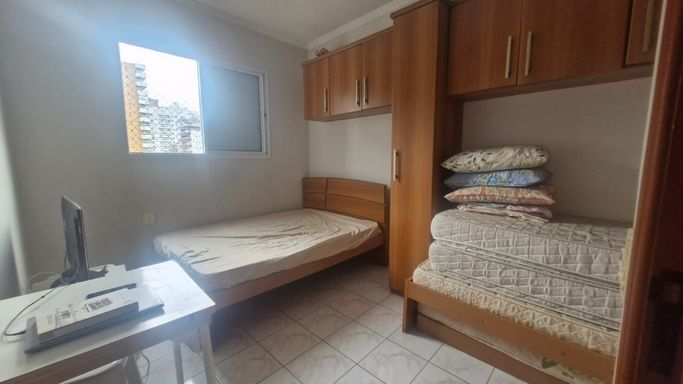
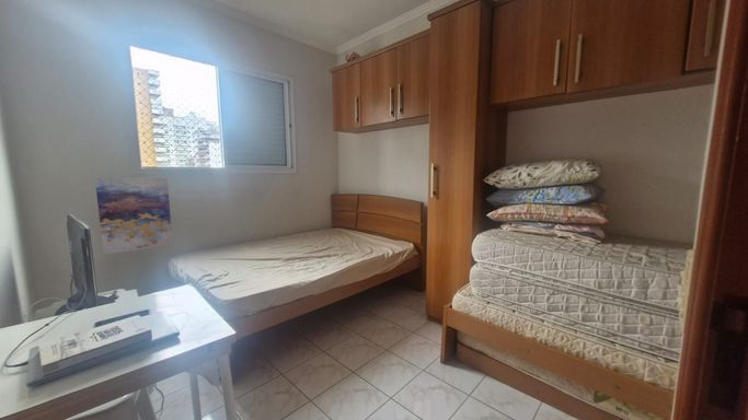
+ wall art (136, 213)
